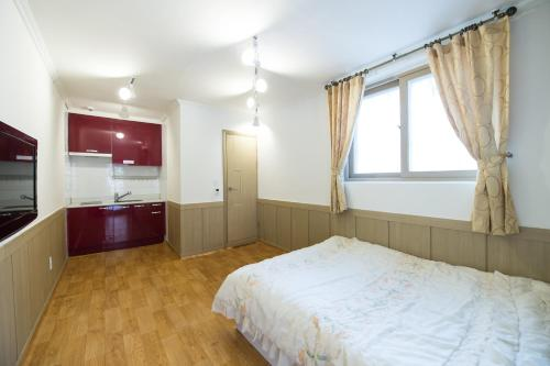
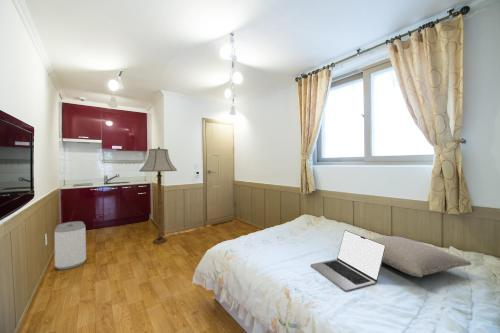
+ pillow (404, 252)
+ floor lamp (159, 193)
+ beverage can (70, 244)
+ laptop (345, 256)
